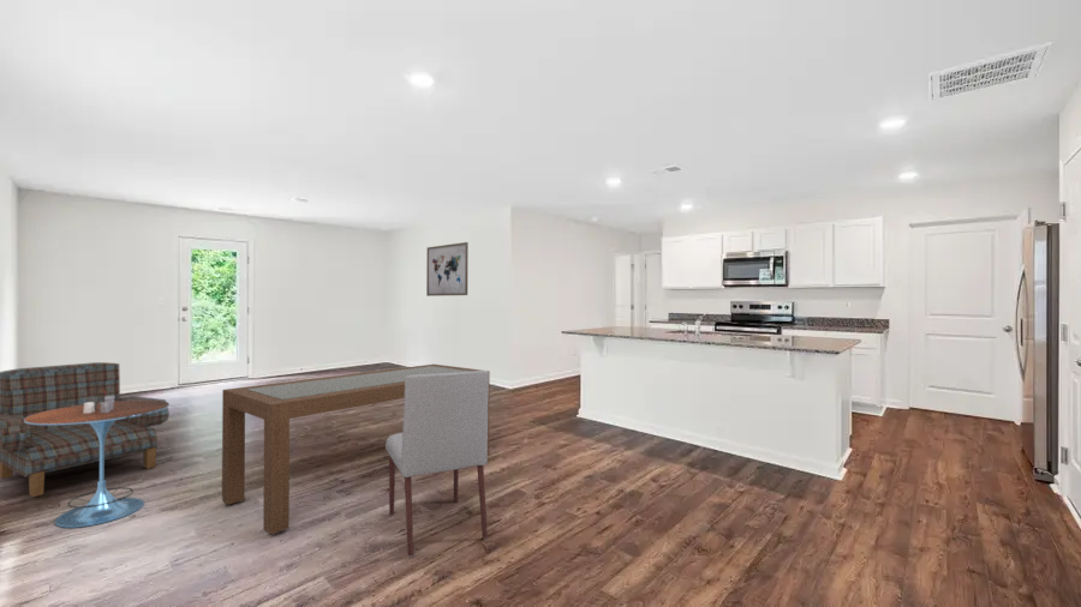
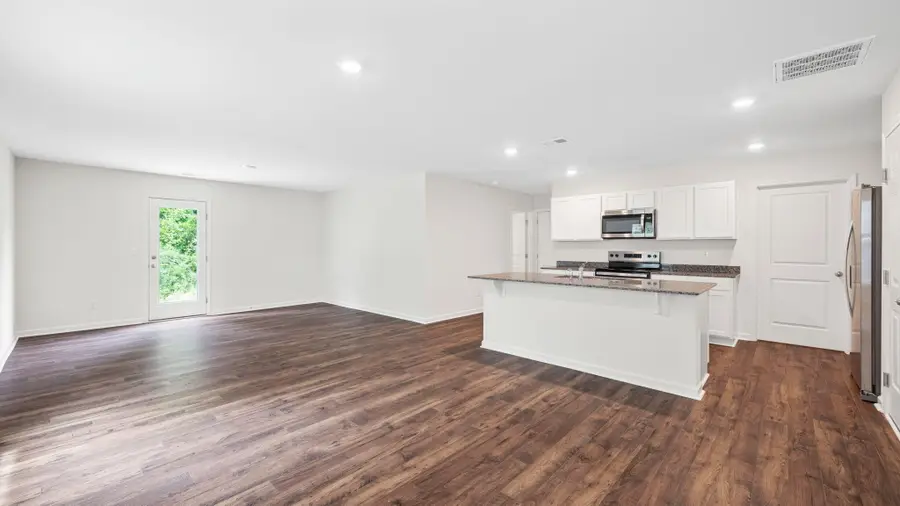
- side table (101, 451)
- chair (435, 445)
- armchair (78, 423)
- dining table (372, 403)
- wall art (446, 270)
